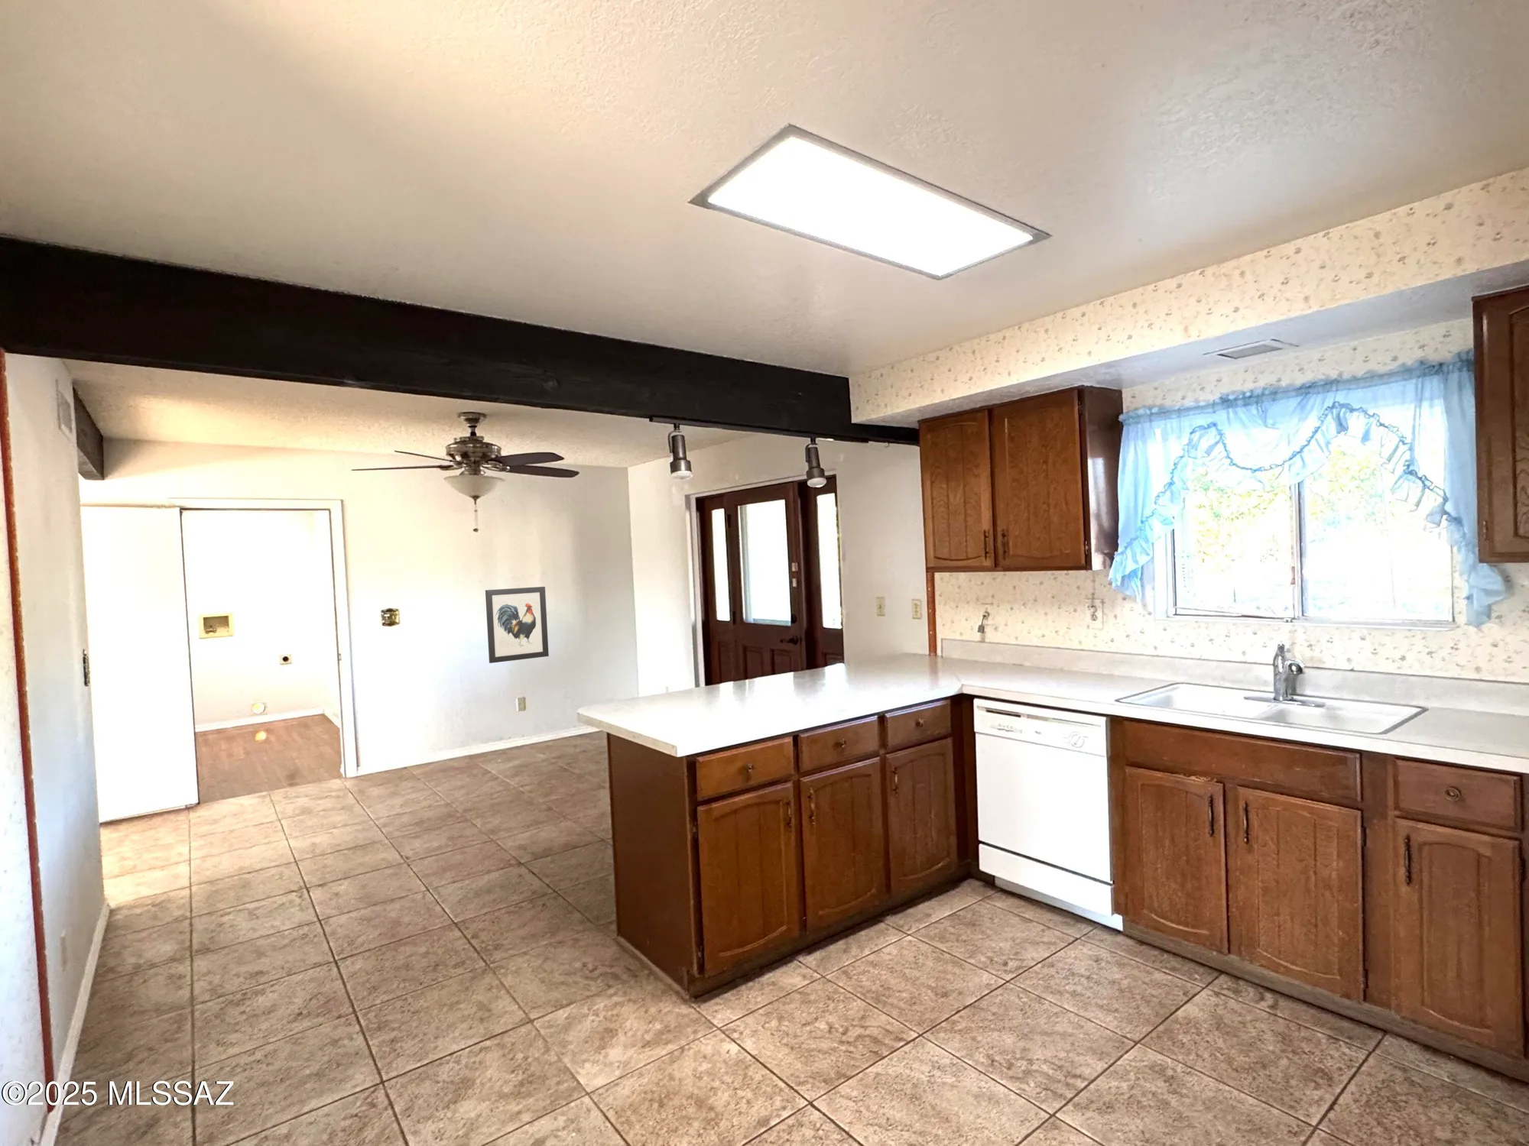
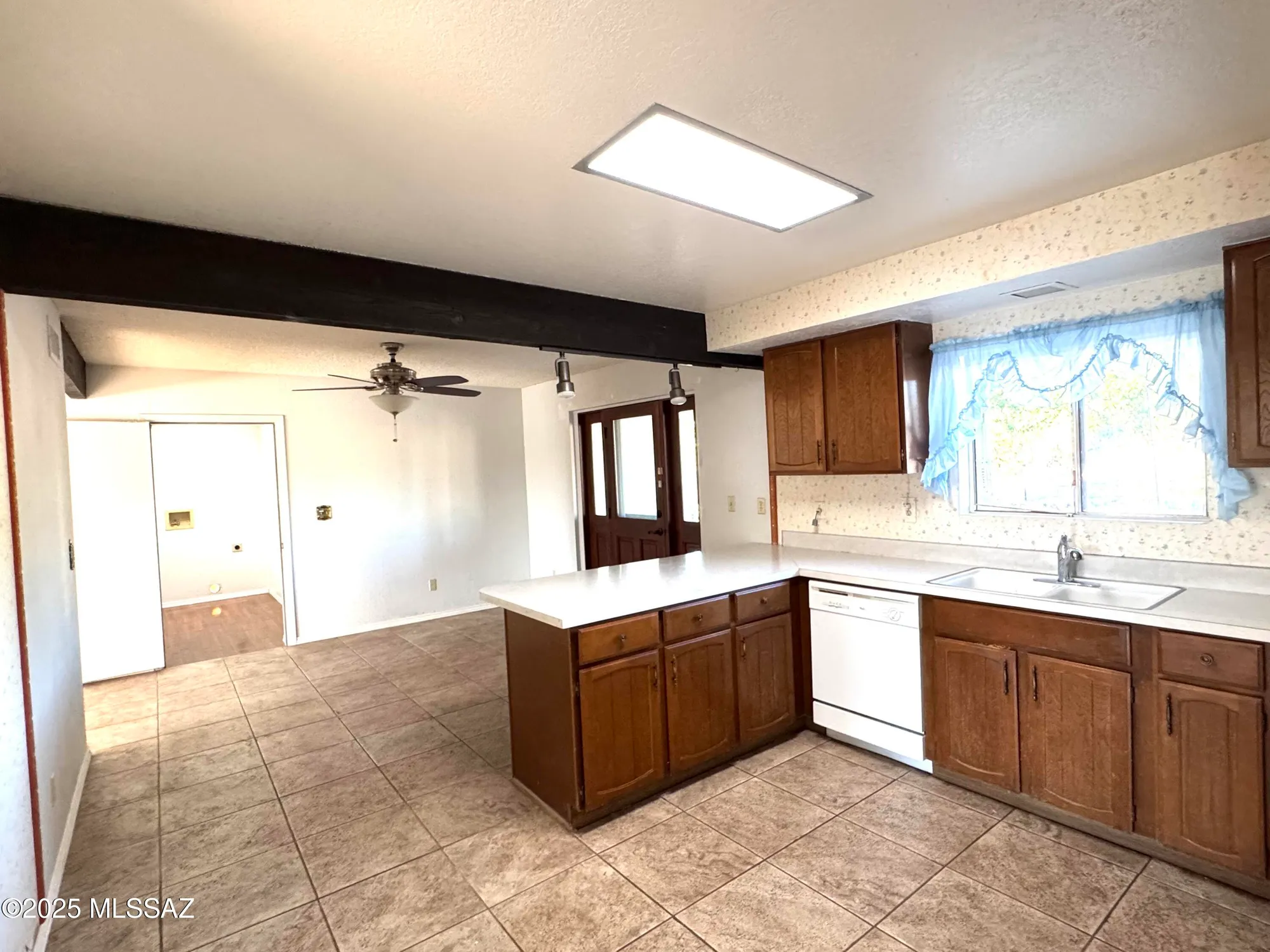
- wall art (518, 624)
